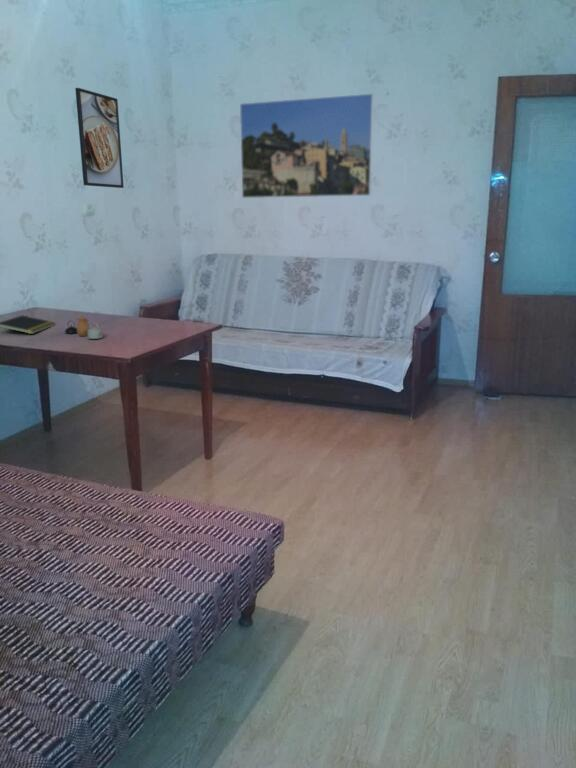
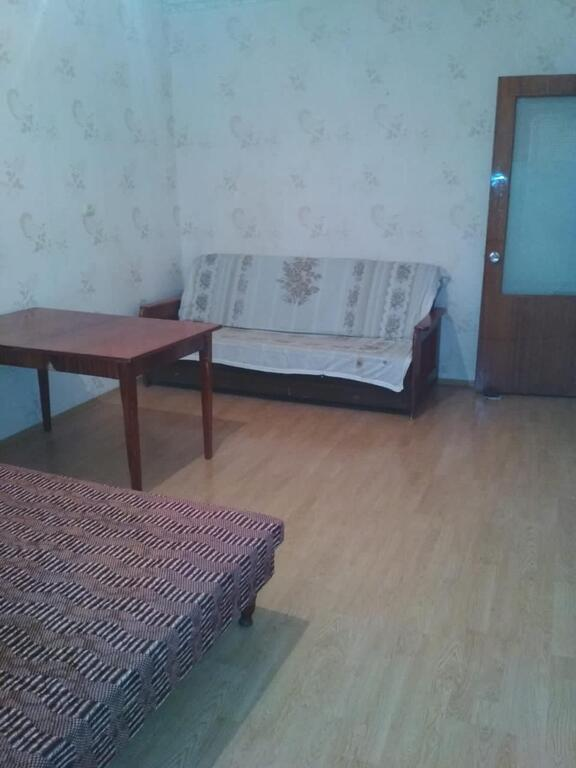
- notepad (26, 324)
- teapot (83, 325)
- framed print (304, 148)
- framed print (100, 140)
